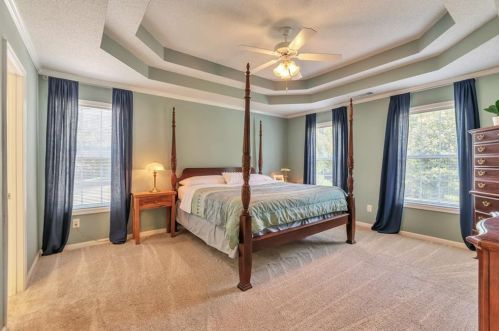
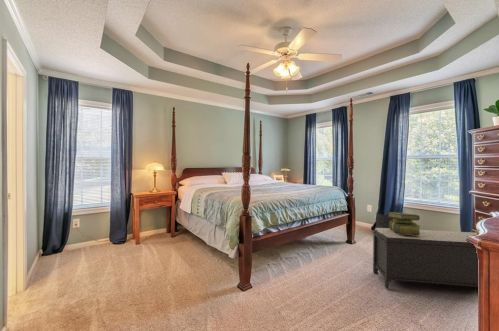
+ bench (438, 259)
+ waste bin (387, 223)
+ stack of books (402, 222)
